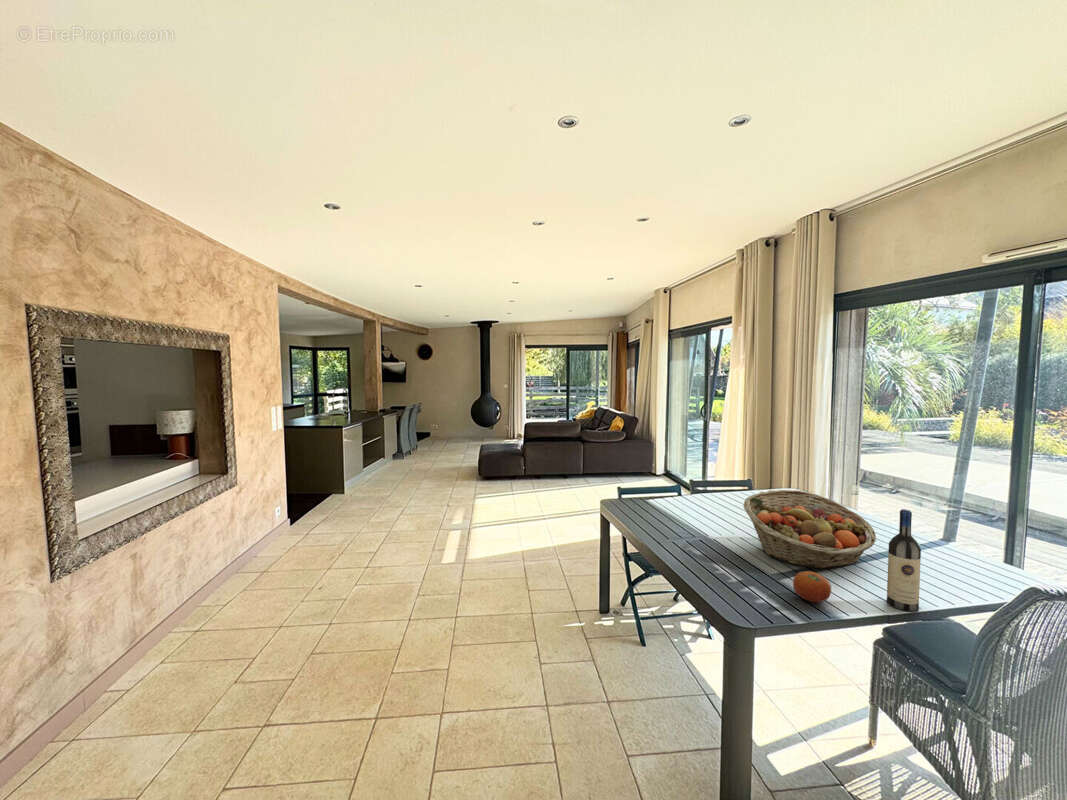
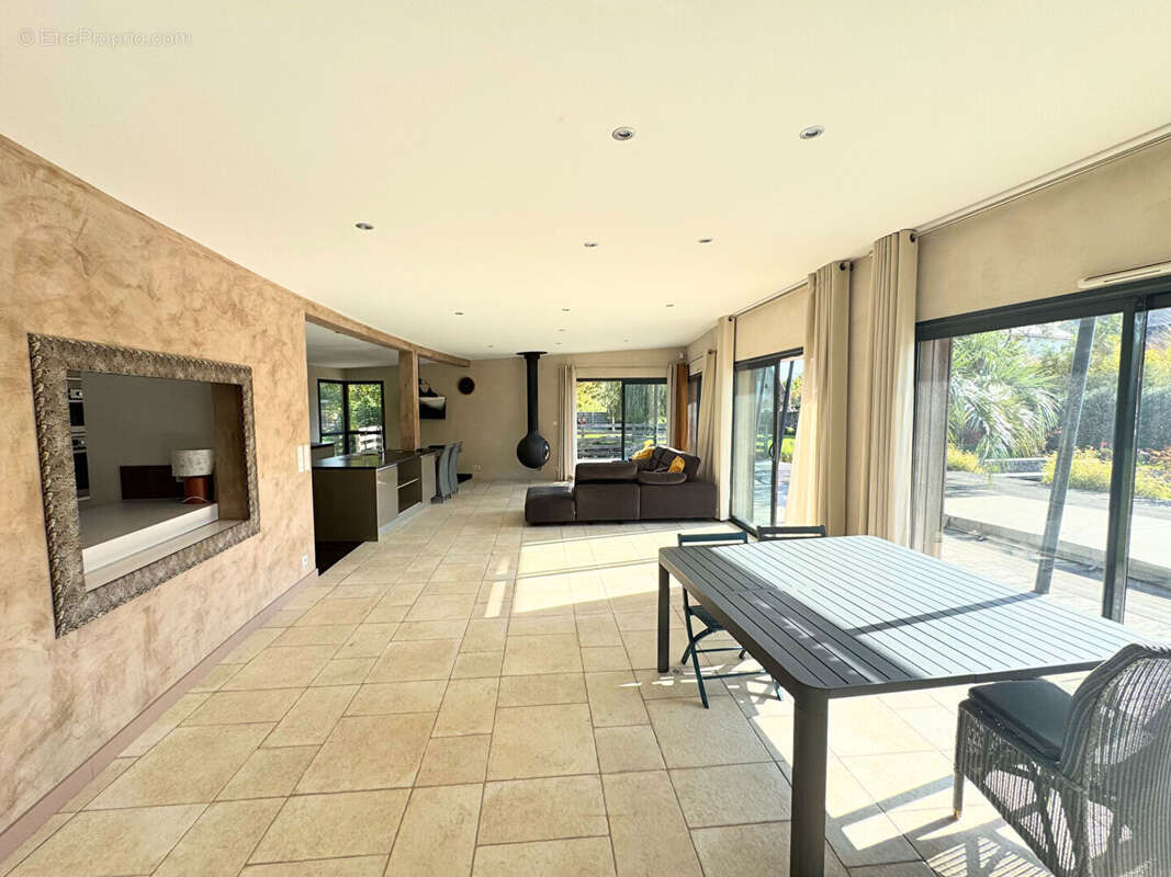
- fruit (811, 586)
- fruit basket (806, 526)
- wine bottle (904, 557)
